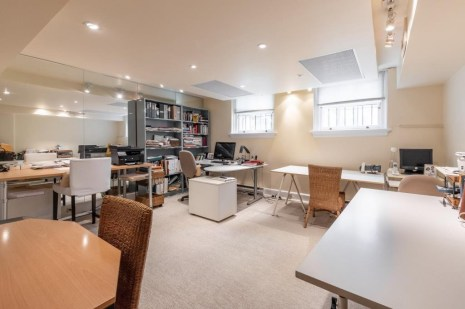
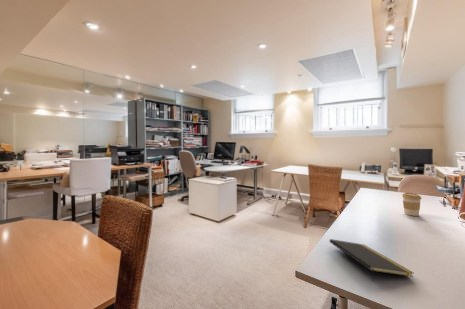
+ coffee cup (411, 203)
+ notepad (366, 255)
